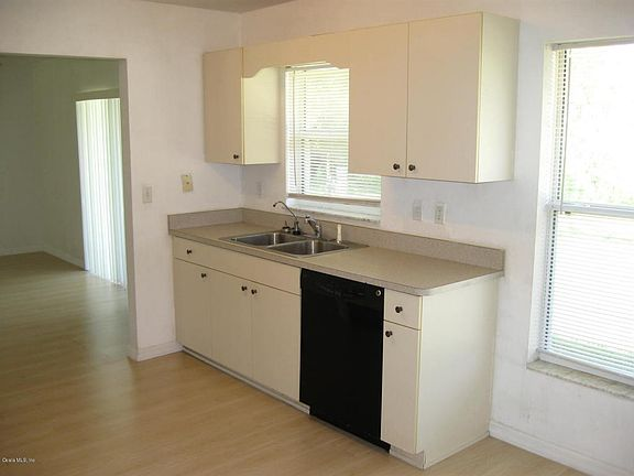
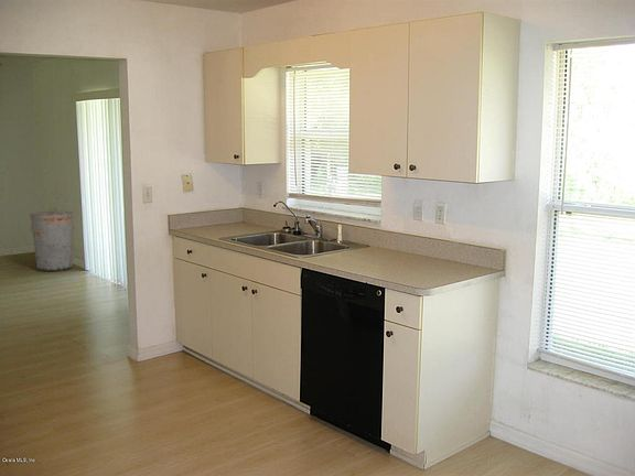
+ trash can (53, 238)
